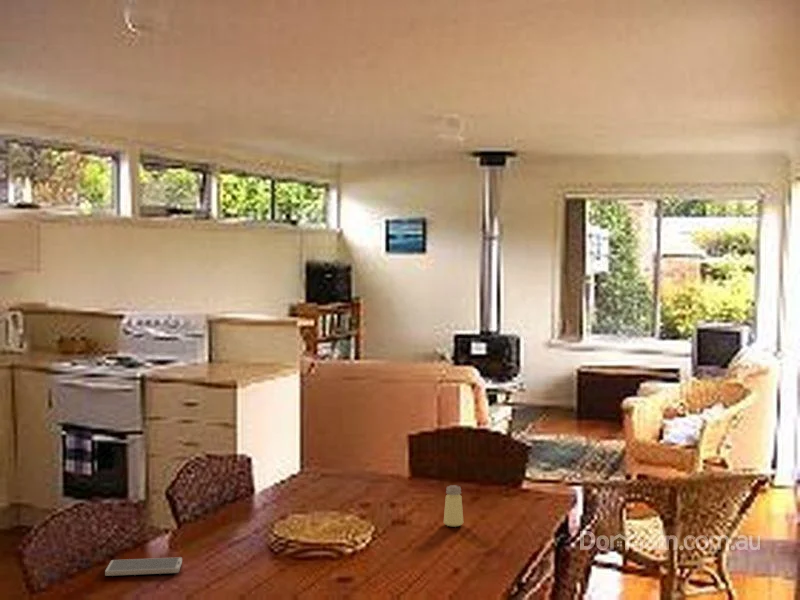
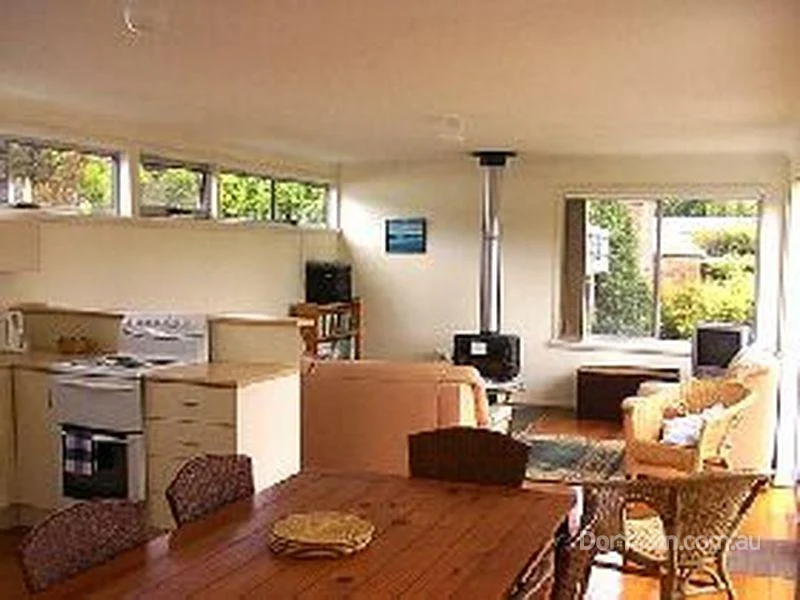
- smartphone (144, 566)
- saltshaker (453, 505)
